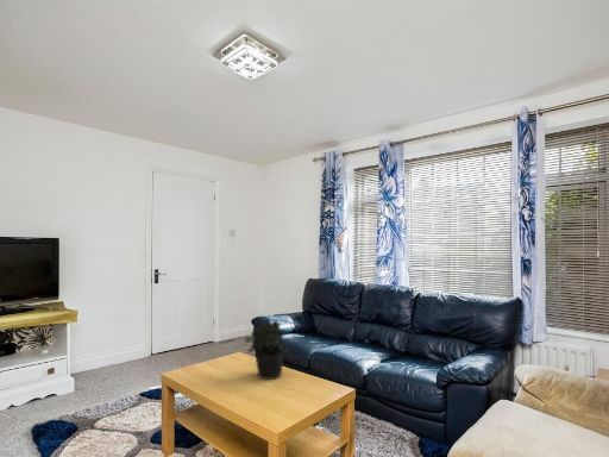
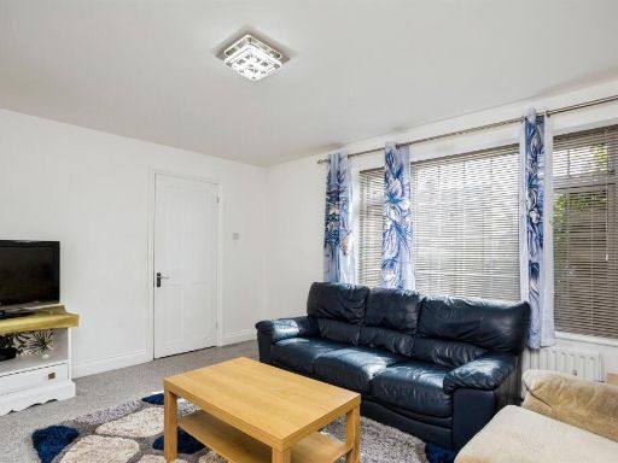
- potted plant (270, 348)
